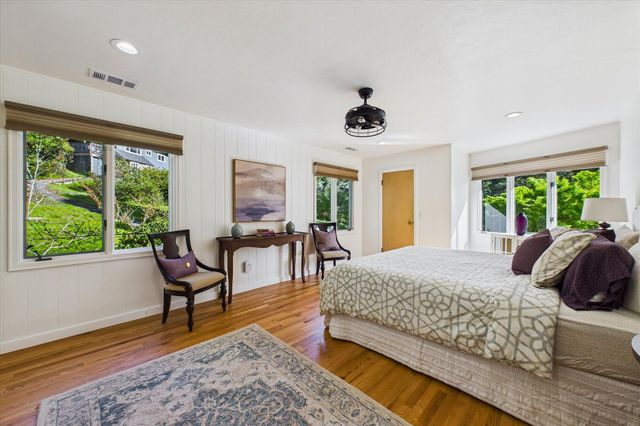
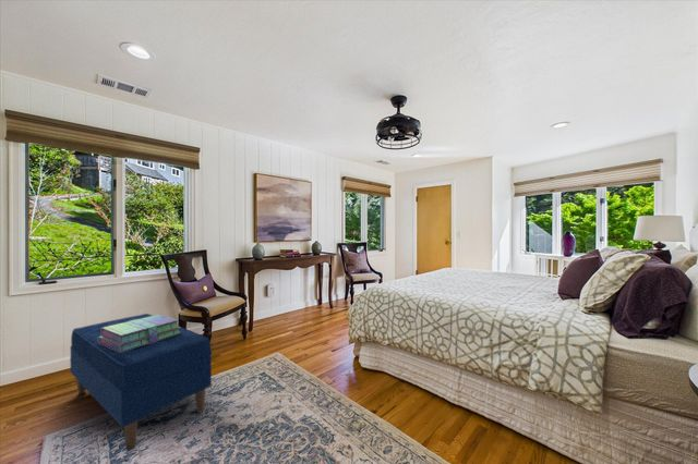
+ bench (137, 367)
+ stack of books (141, 330)
